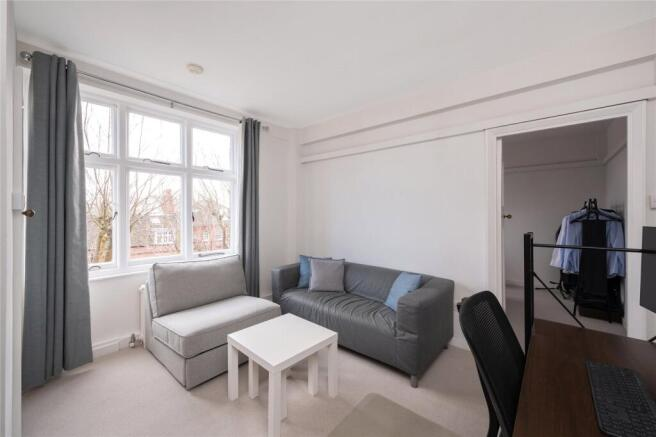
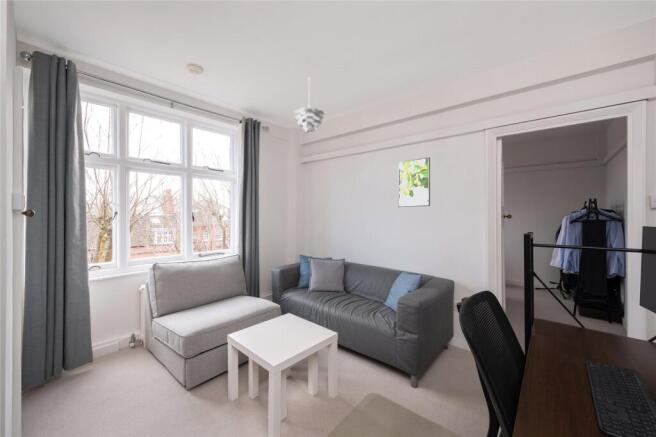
+ pendant light (309, 105)
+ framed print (413, 183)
